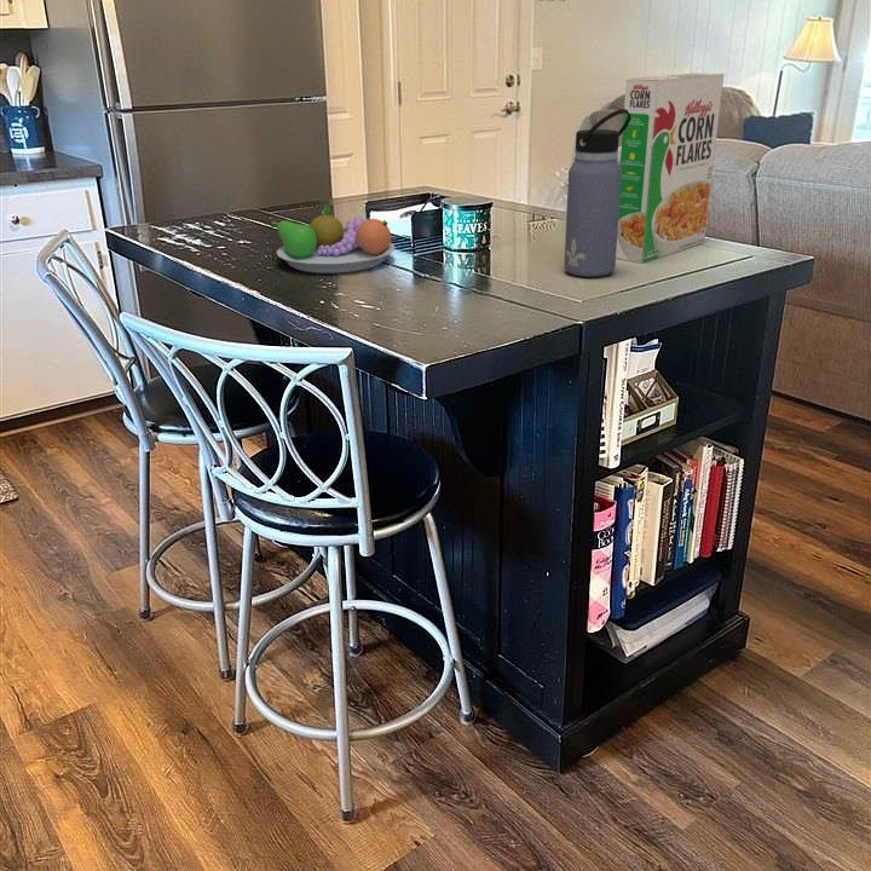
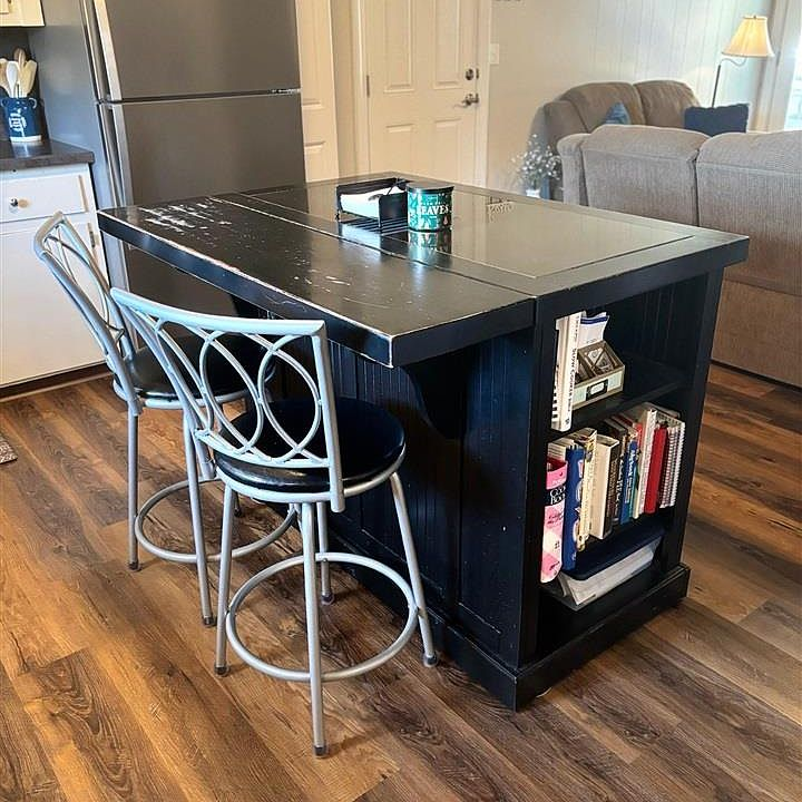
- fruit bowl (331, 237)
- water bottle (595, 192)
- cereal box (668, 167)
